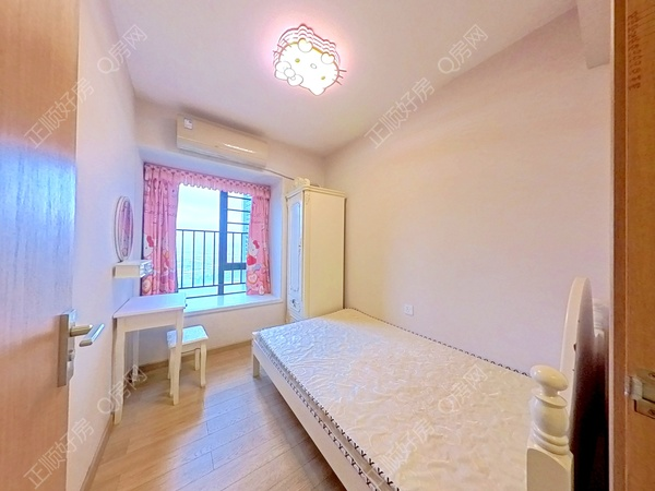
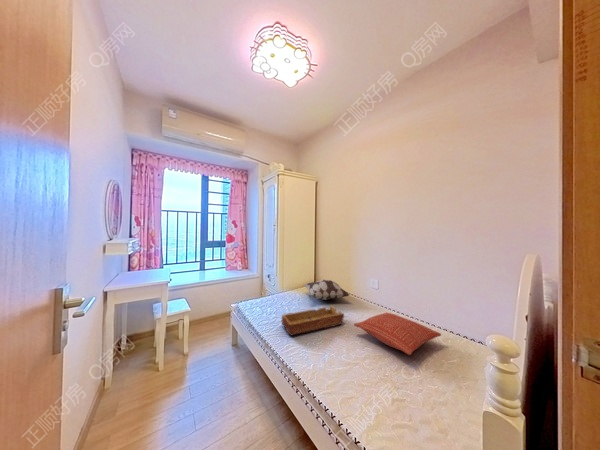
+ decorative pillow (324, 289)
+ pillow (395, 329)
+ tray (313, 319)
